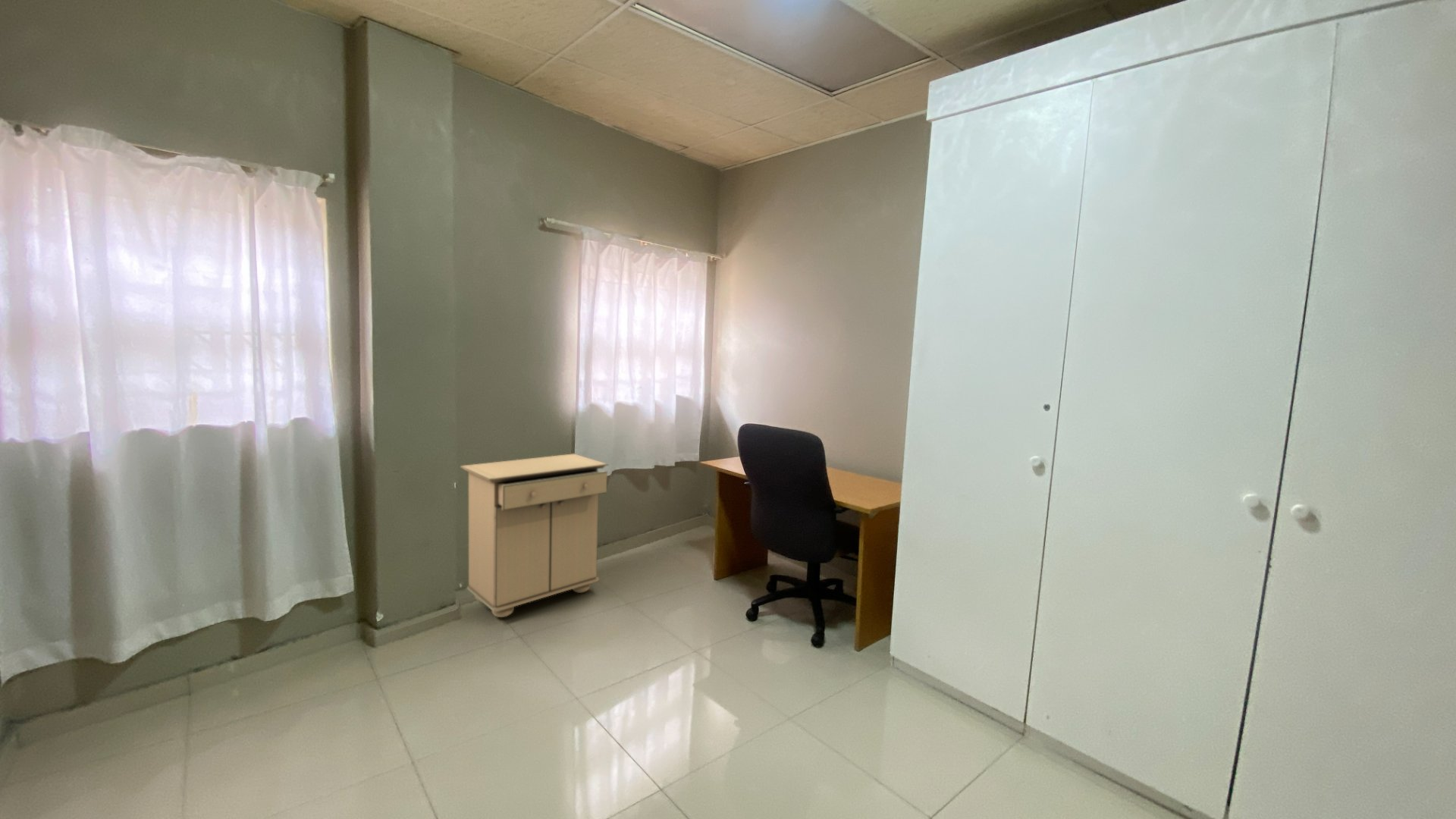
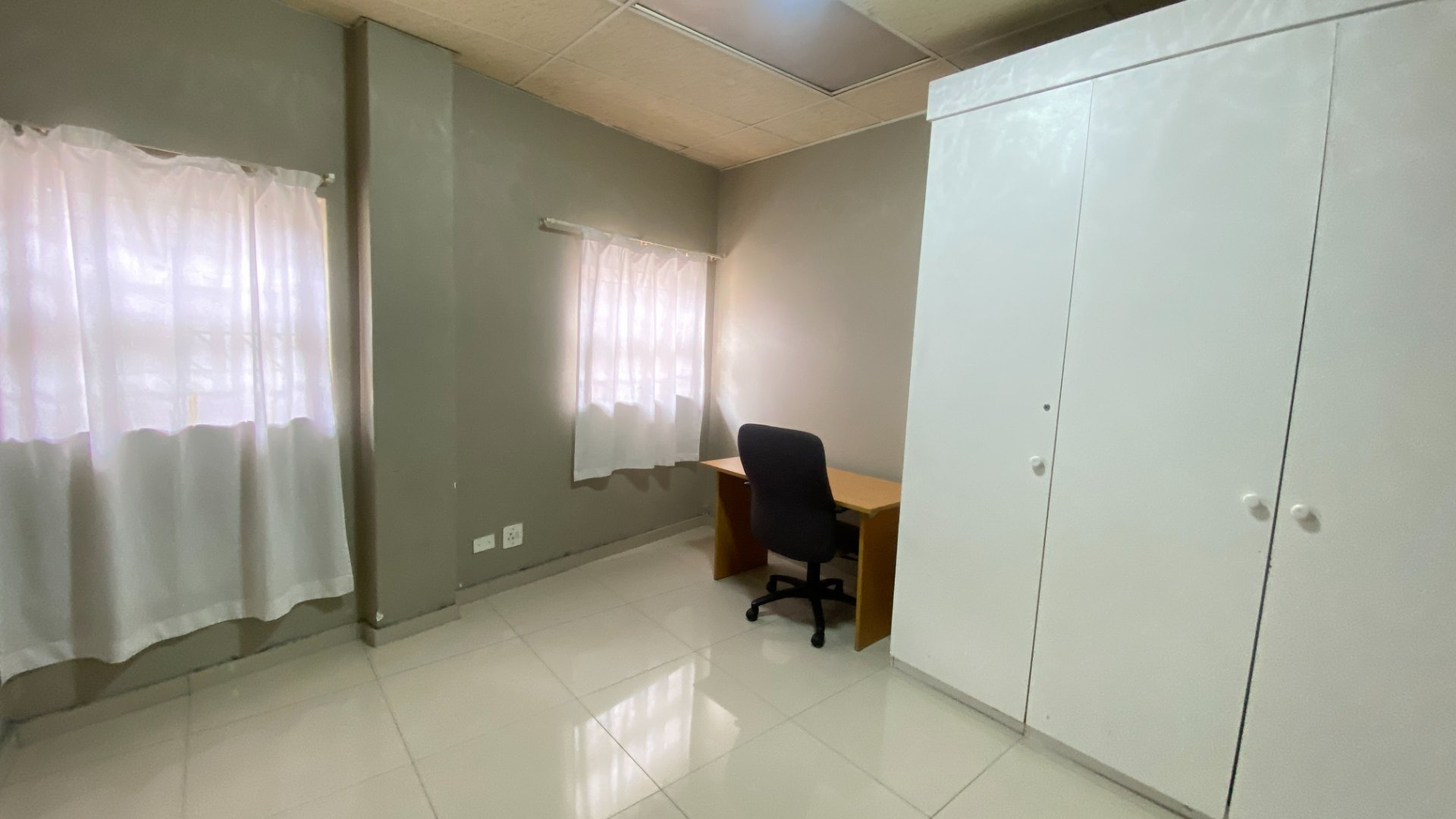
- cabinet (539, 533)
